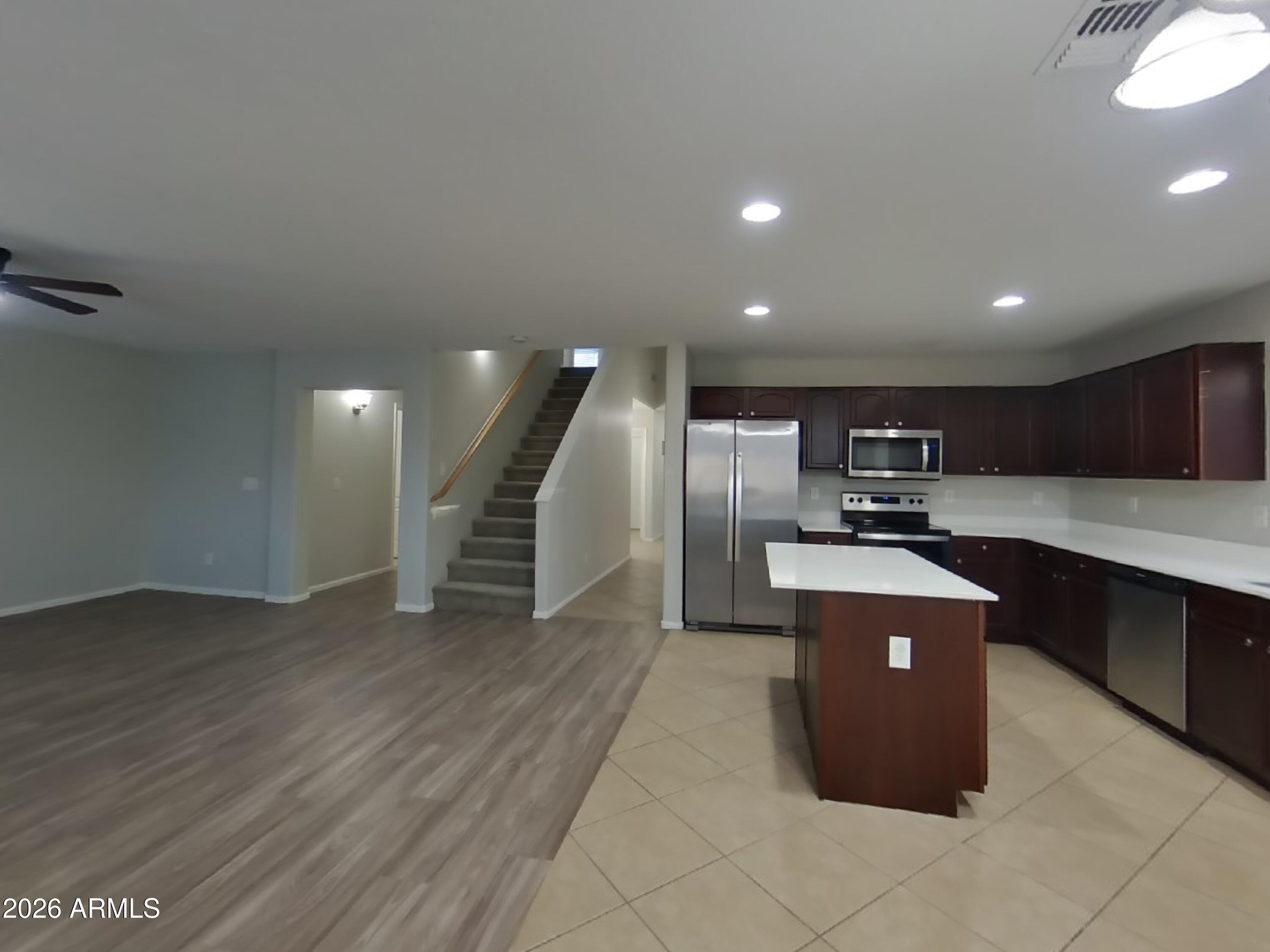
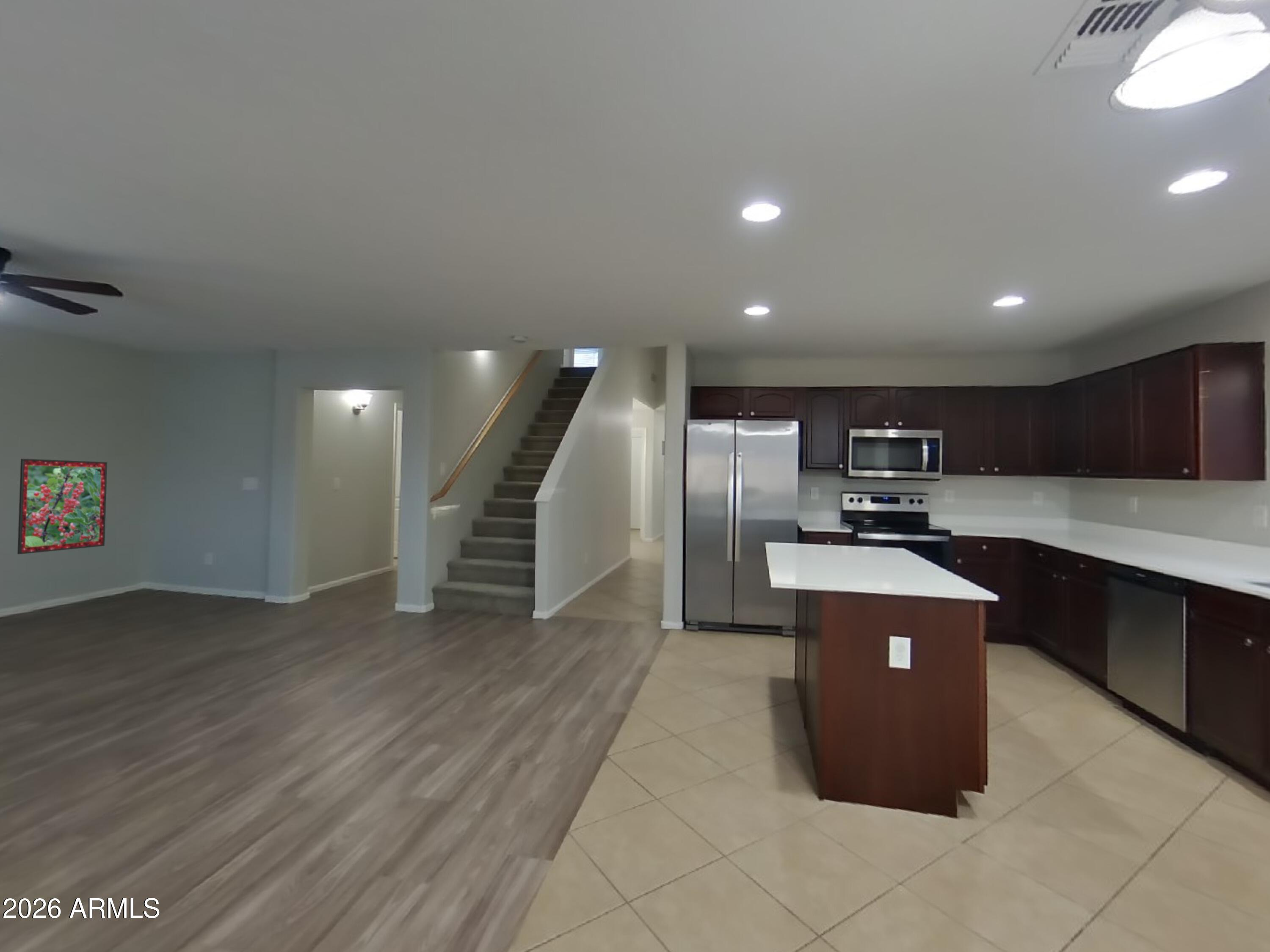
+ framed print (65, 505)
